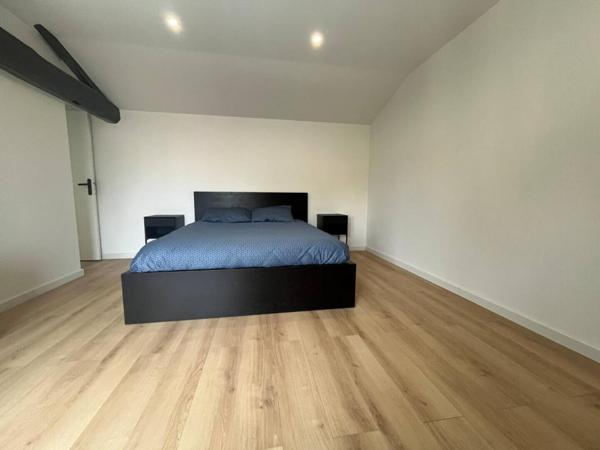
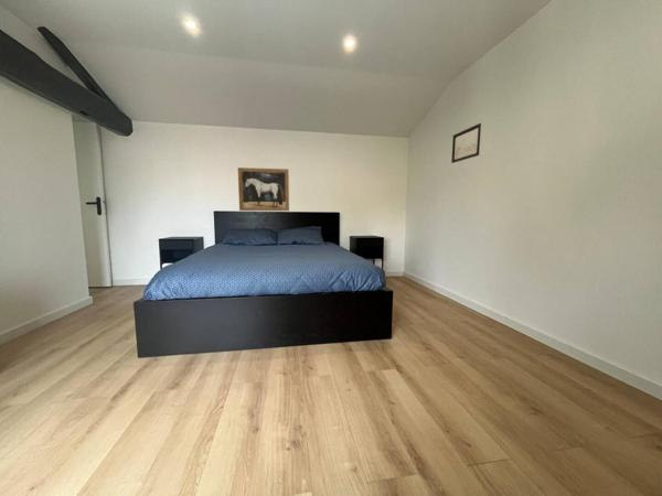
+ wall art (465, 144)
+ wall art (264, 190)
